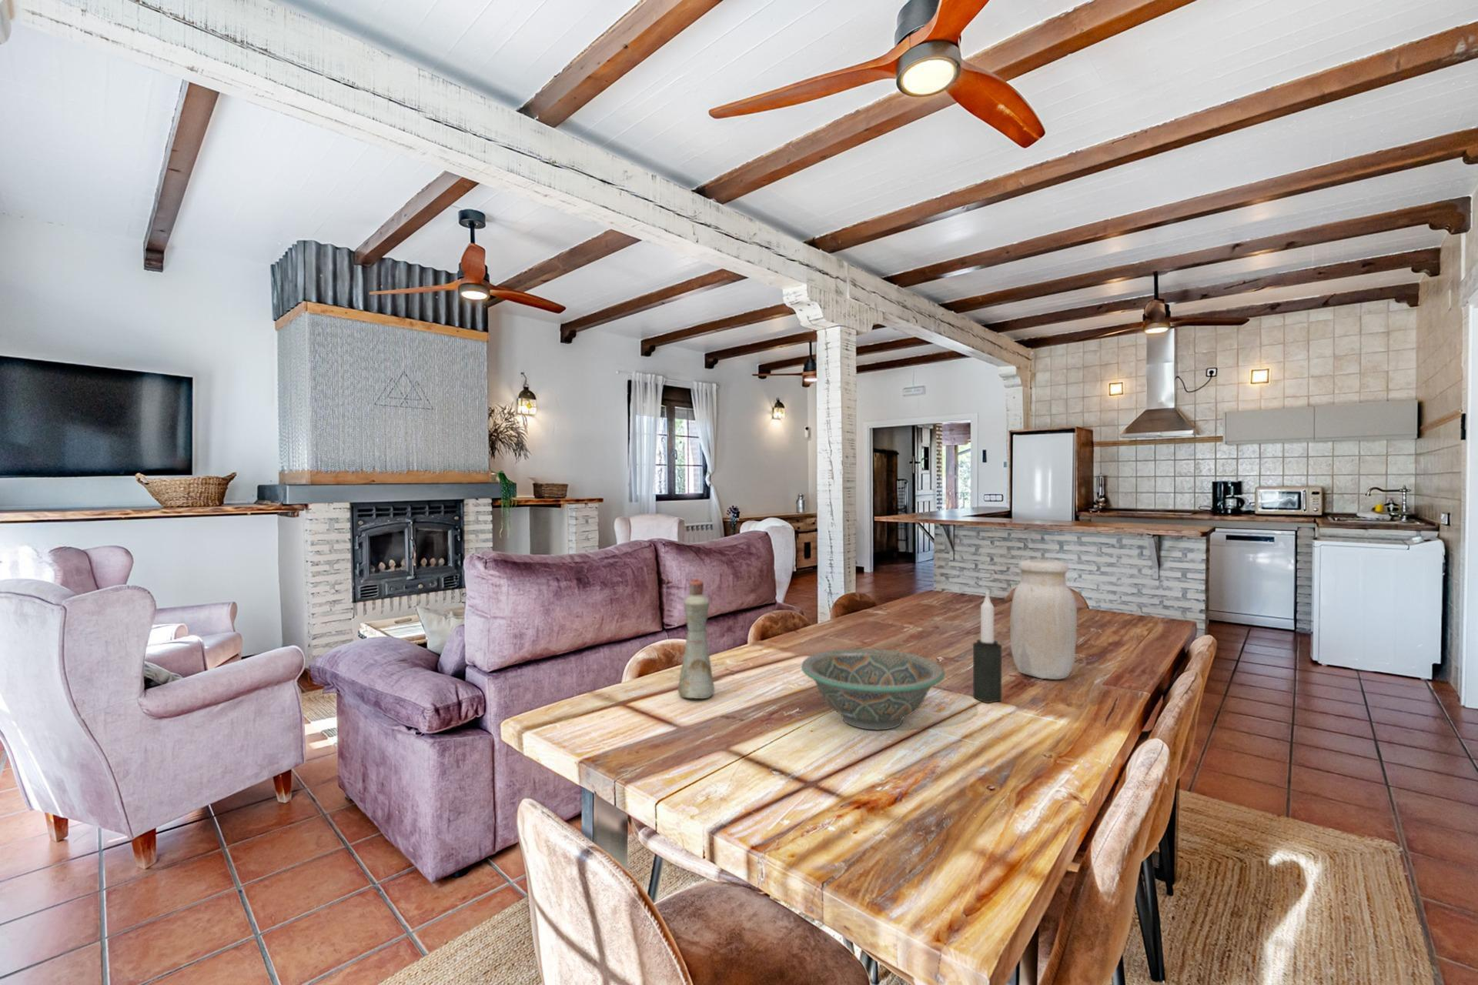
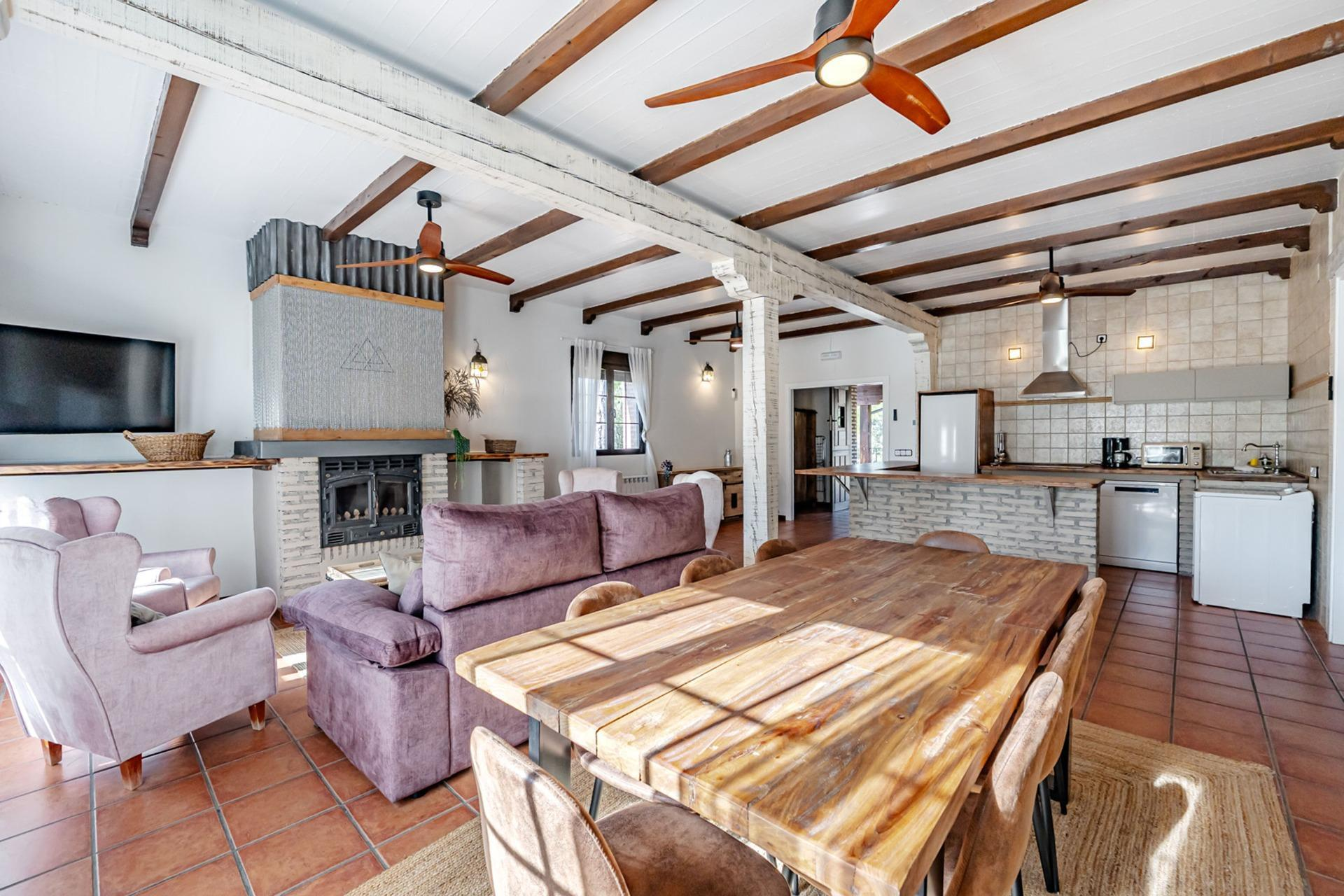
- decorative bowl (871, 691)
- jar (1043, 617)
- bottle (695, 637)
- candle (986, 645)
